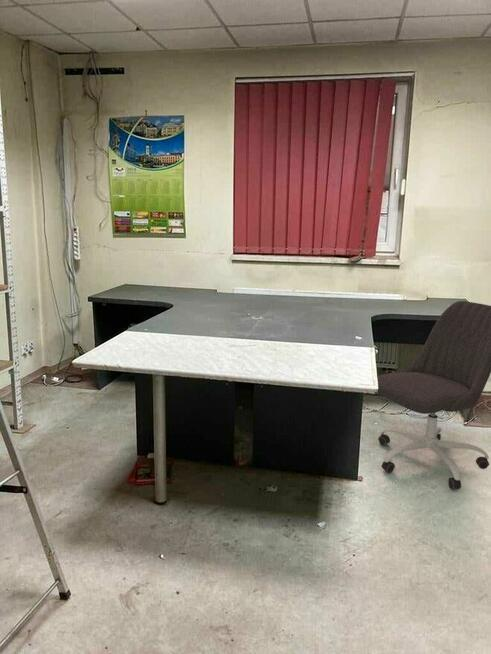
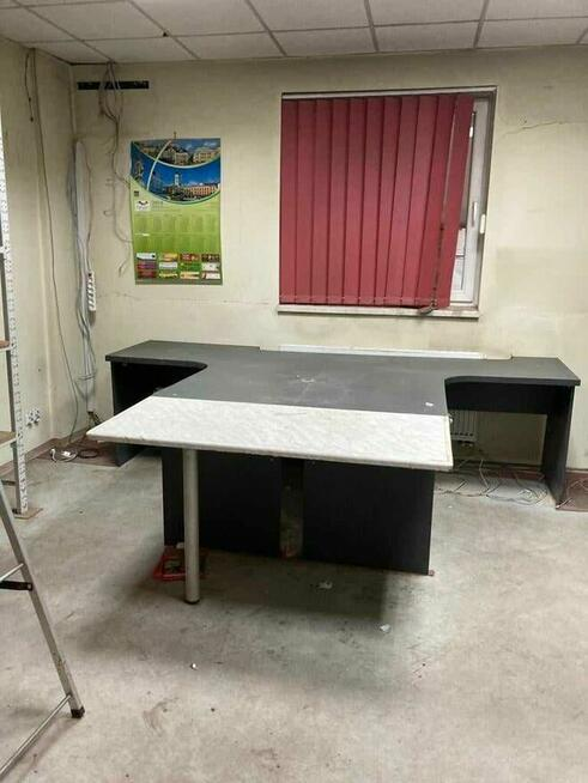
- office chair (434, 387)
